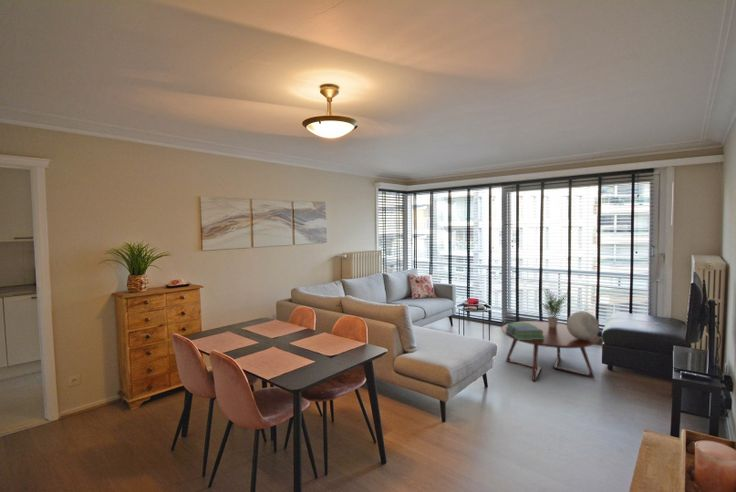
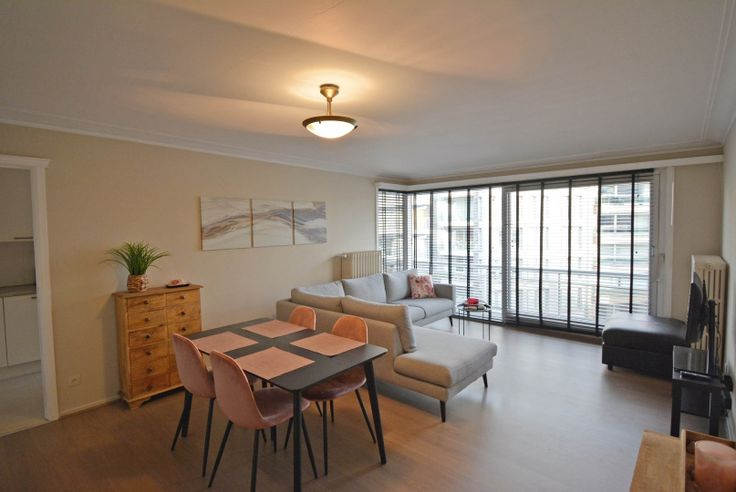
- decorative sphere (582, 325)
- coffee table (547, 346)
- stack of books (524, 330)
- potted plant (553, 308)
